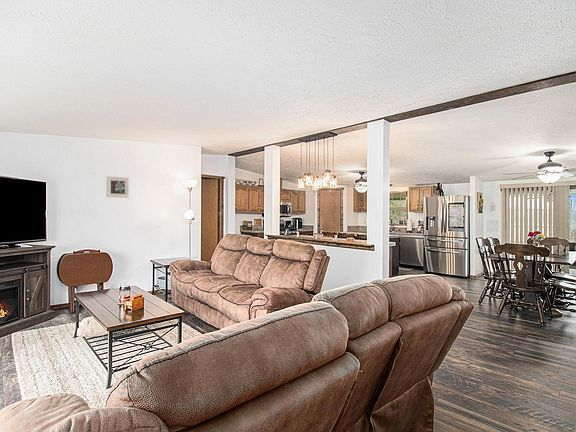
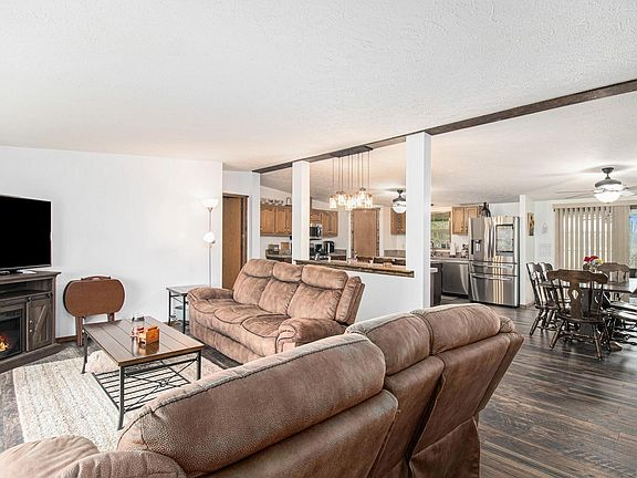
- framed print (117, 187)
